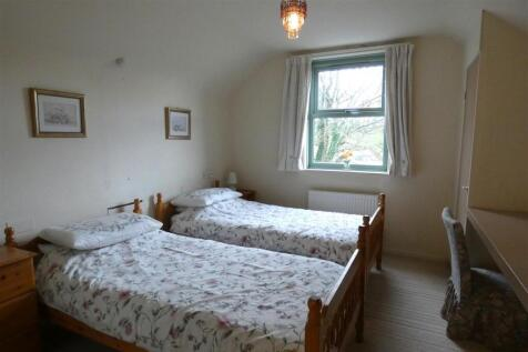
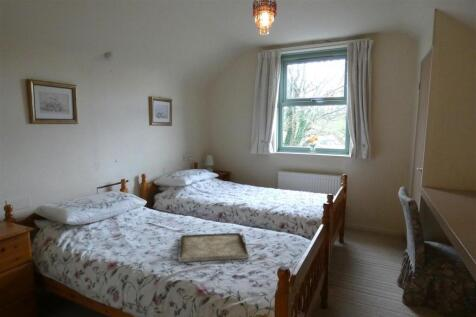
+ serving tray (212, 242)
